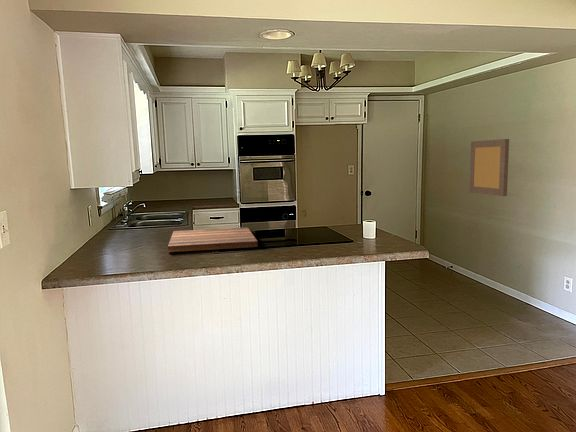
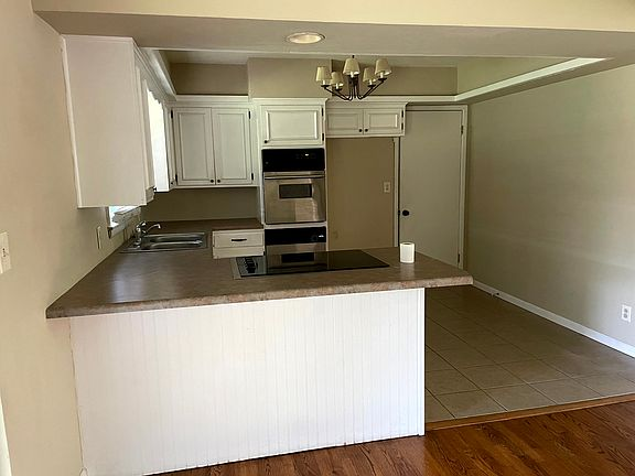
- cutting board (212, 238)
- wall art (488, 167)
